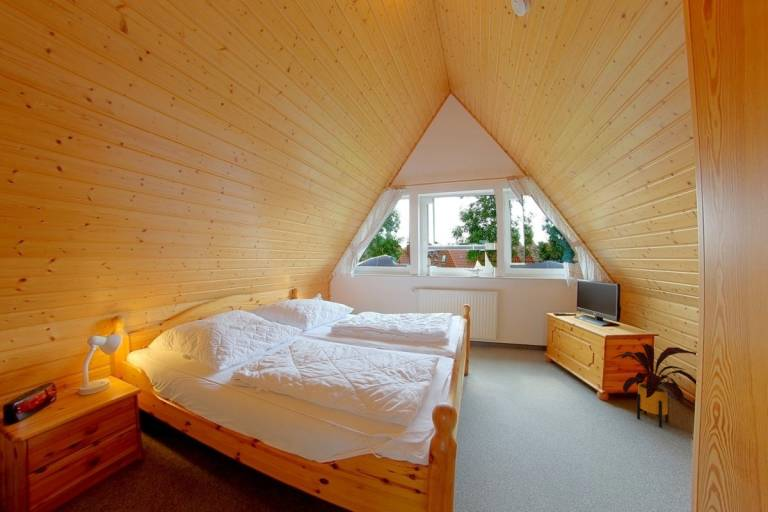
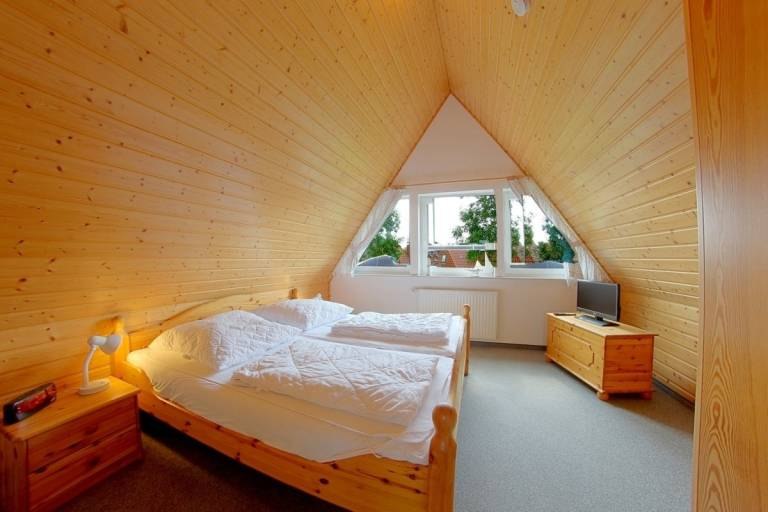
- house plant (655, 381)
